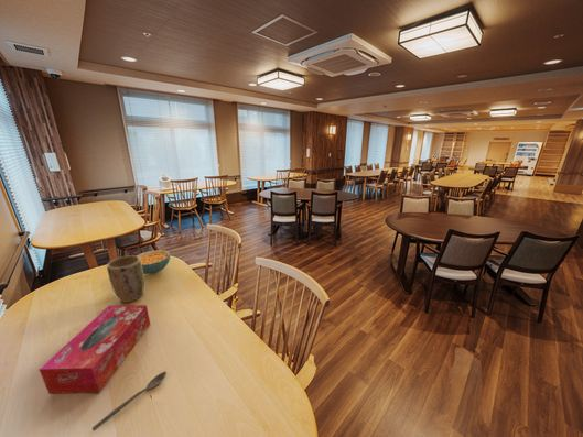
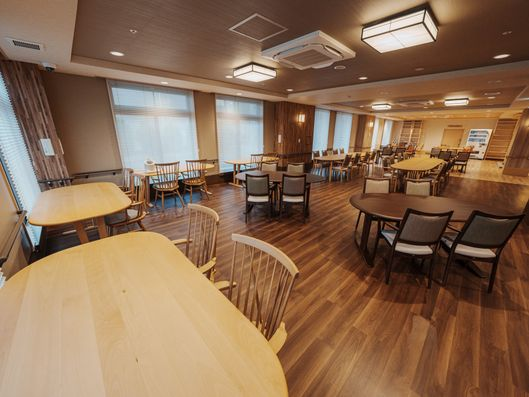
- spoon (132, 397)
- cereal bowl (152, 264)
- plant pot (128, 278)
- tissue box (105, 342)
